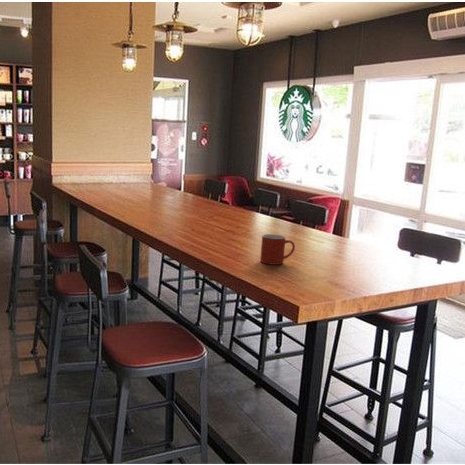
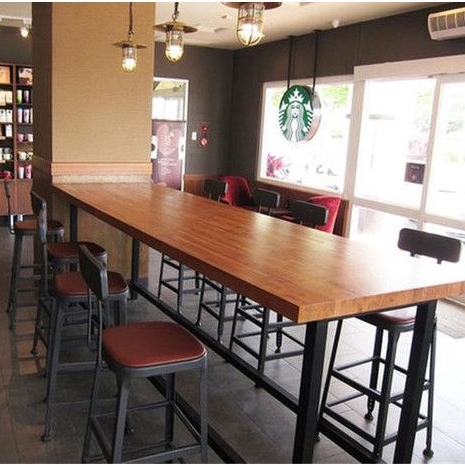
- mug (277, 249)
